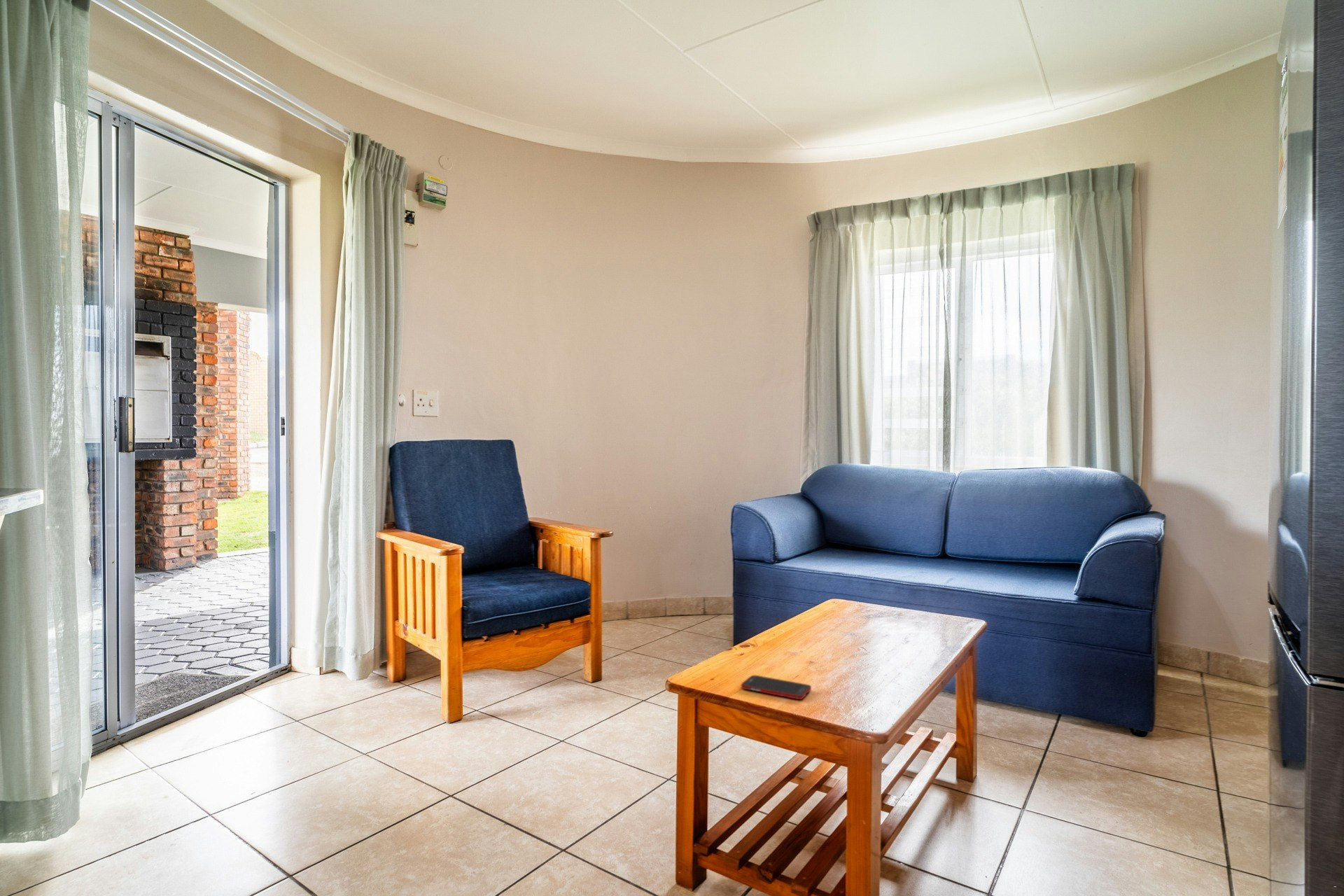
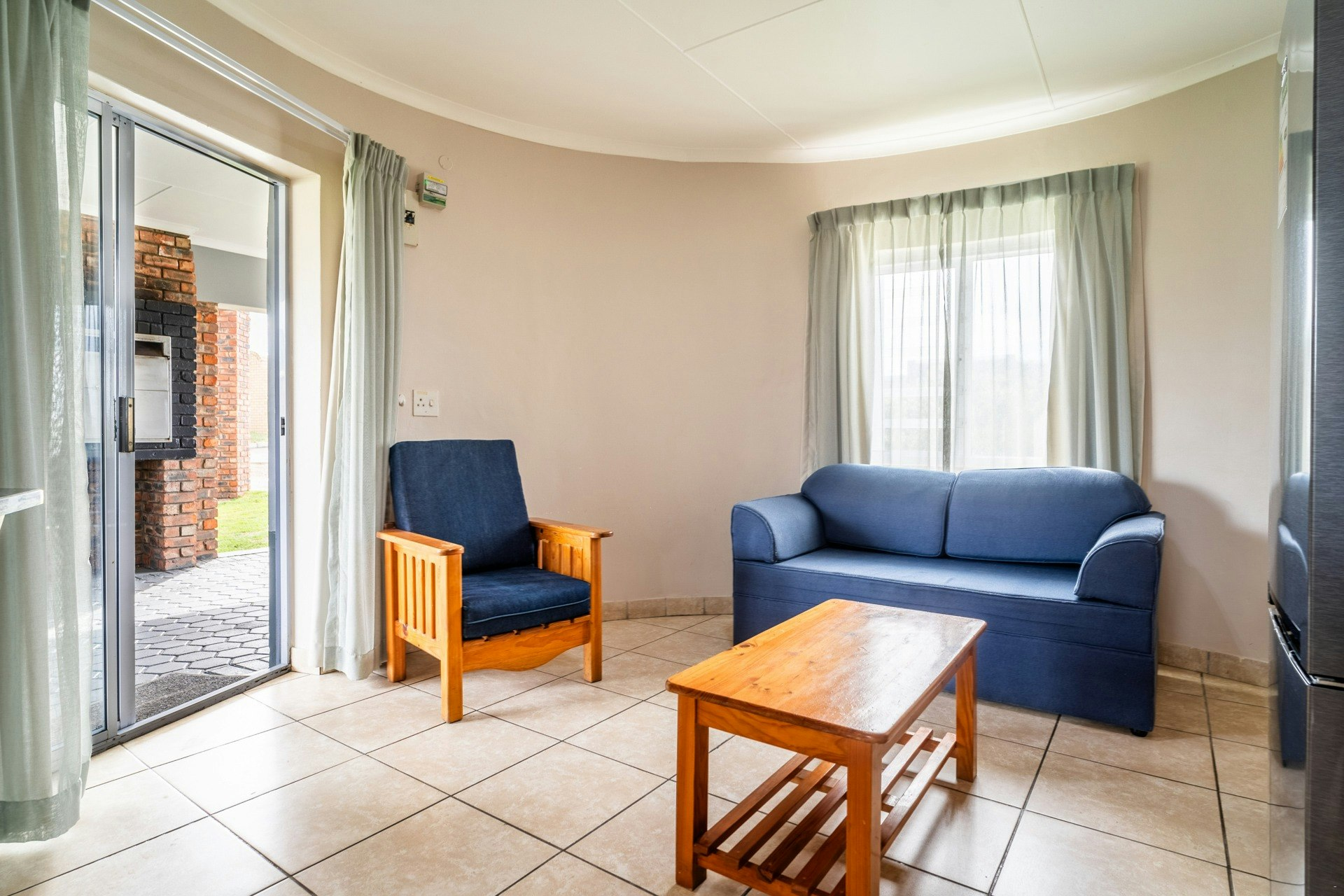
- cell phone (776, 687)
